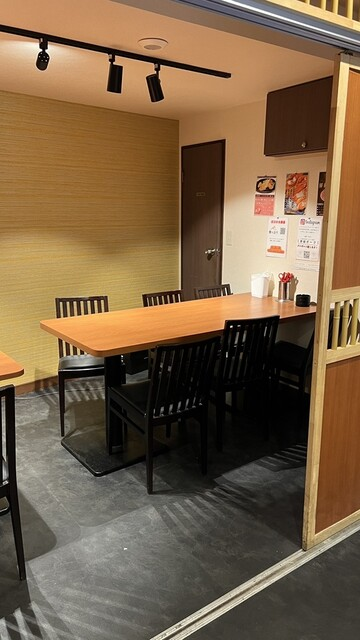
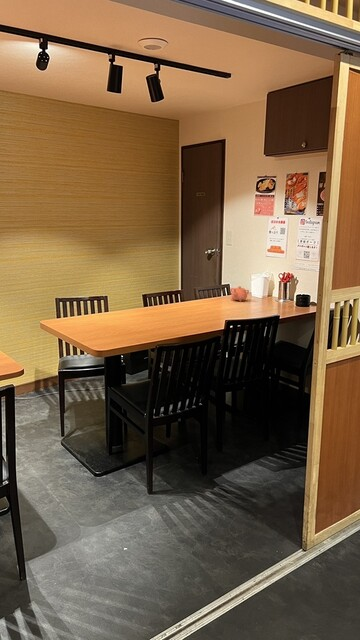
+ teapot (238, 293)
